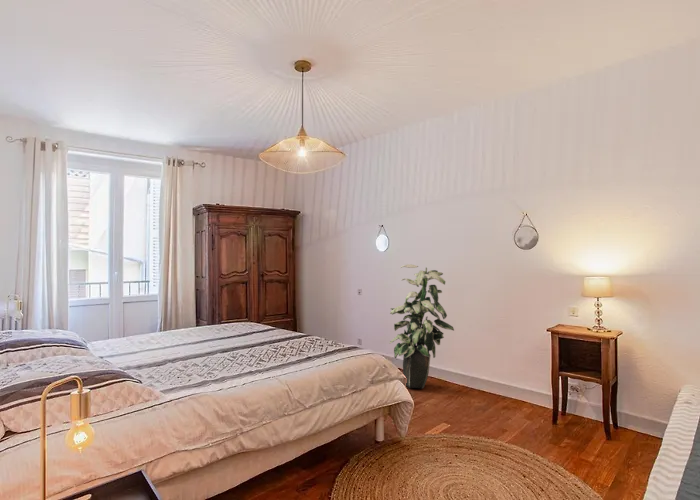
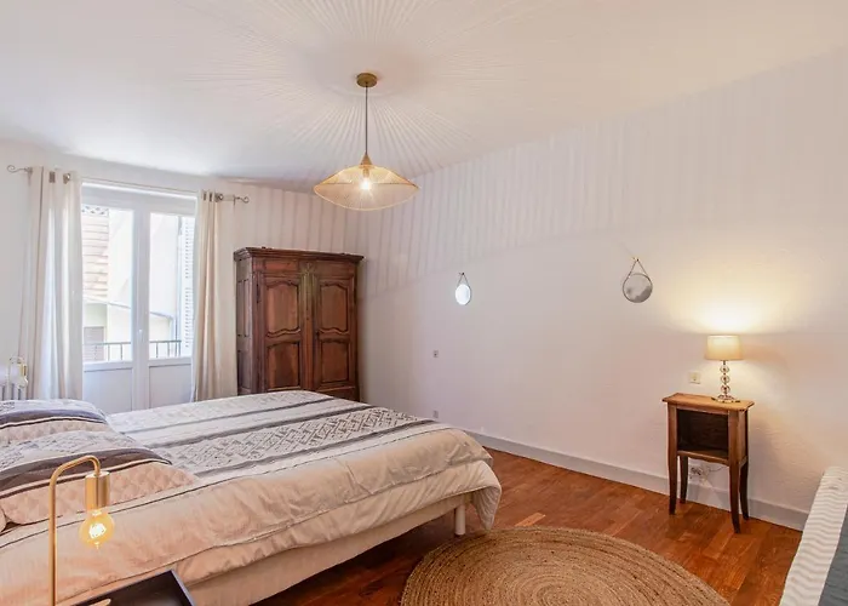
- indoor plant (417, 324)
